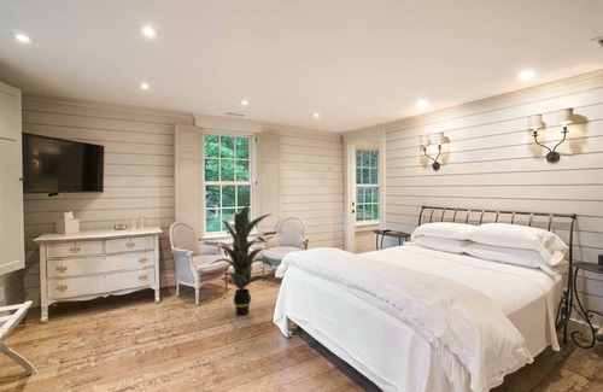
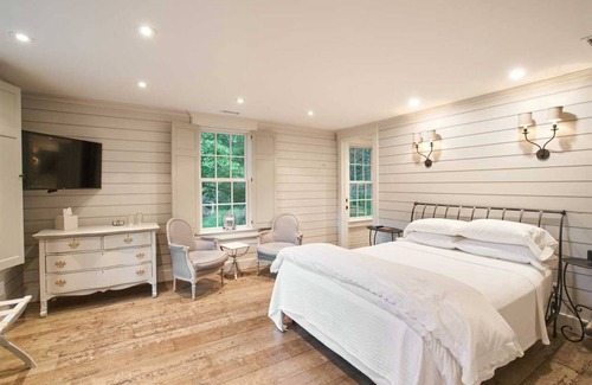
- indoor plant (245, 258)
